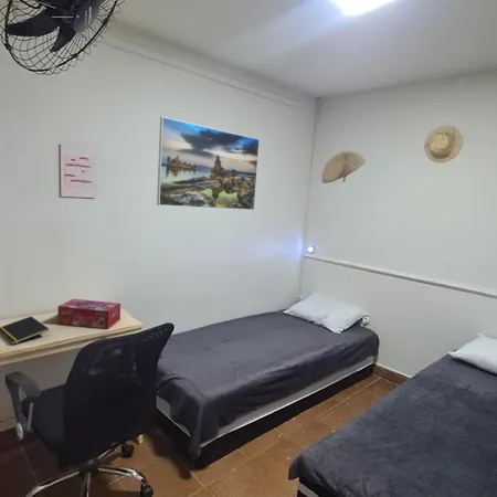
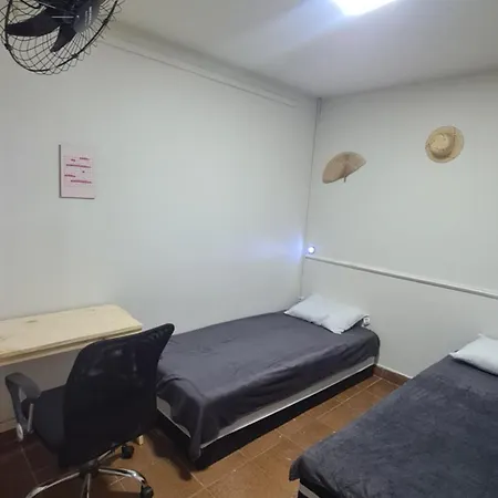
- tissue box (89, 313)
- notepad (22, 329)
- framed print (212, 169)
